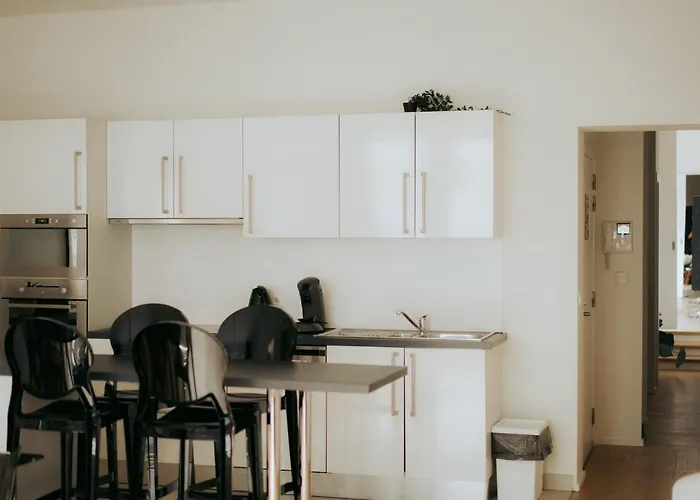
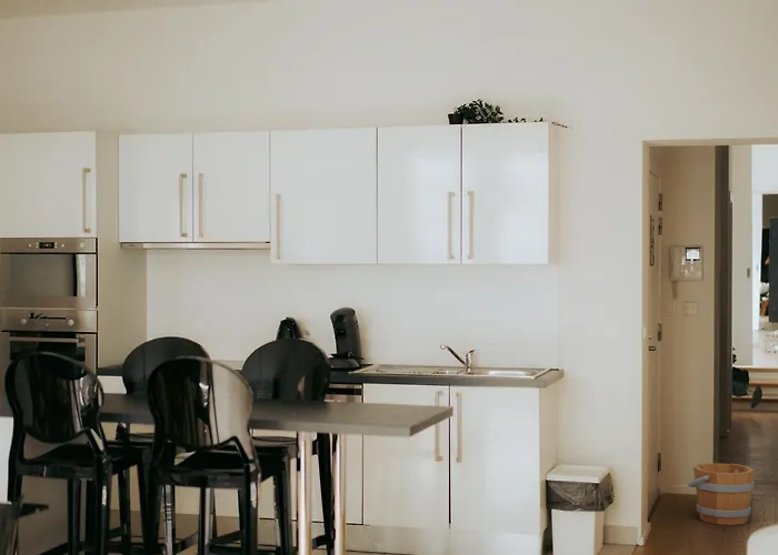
+ bucket (720, 493)
